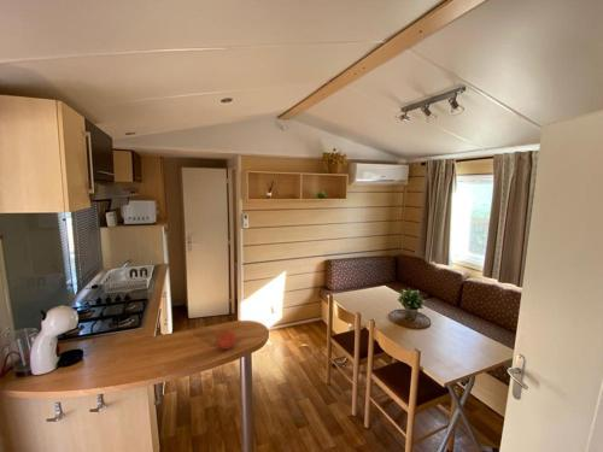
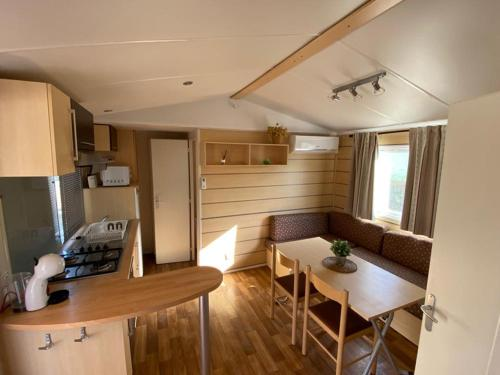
- fruit (226, 337)
